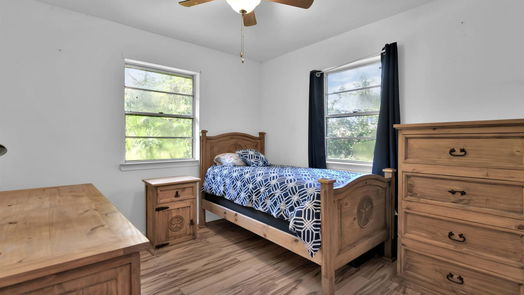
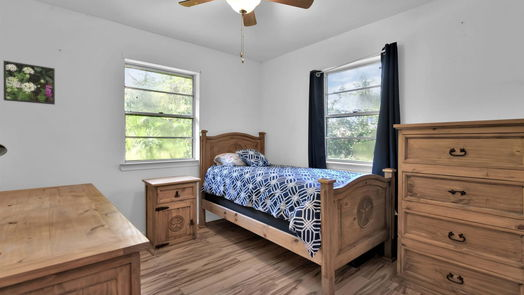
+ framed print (30, 83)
